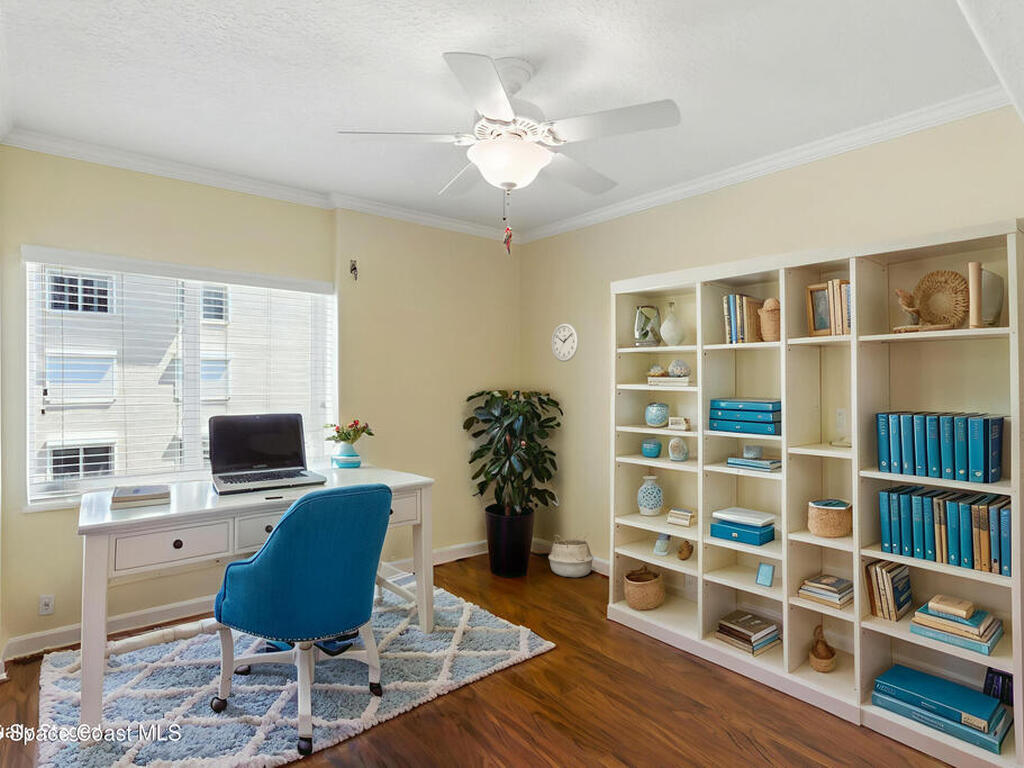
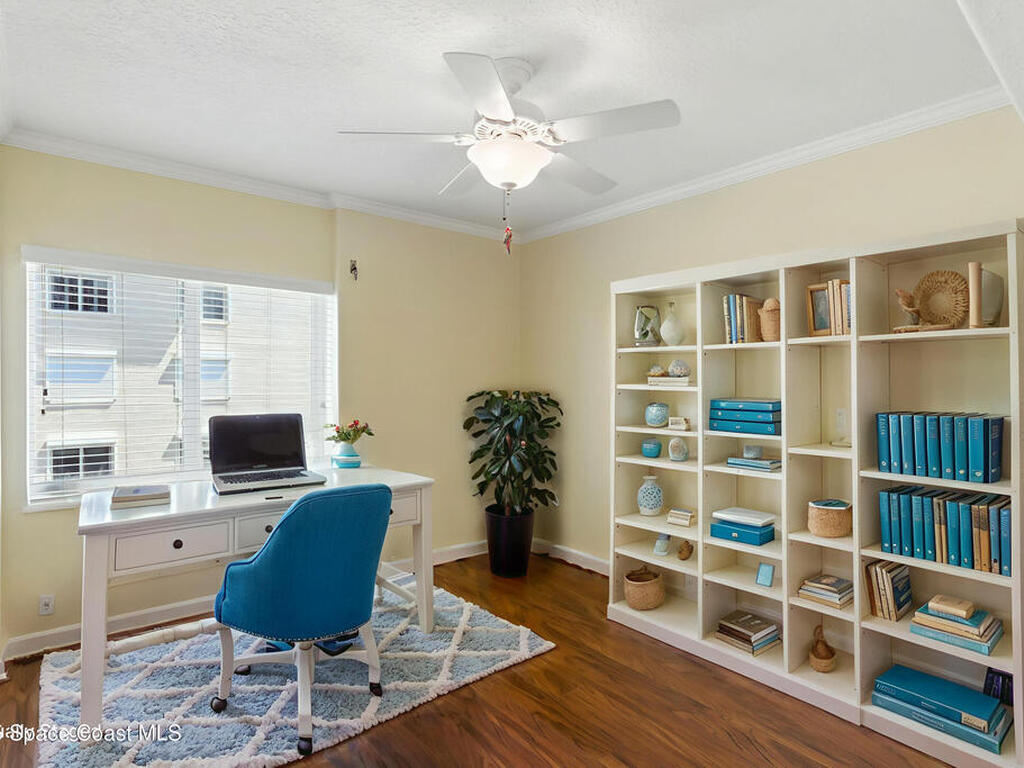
- wall clock (564, 342)
- woven basket (572, 551)
